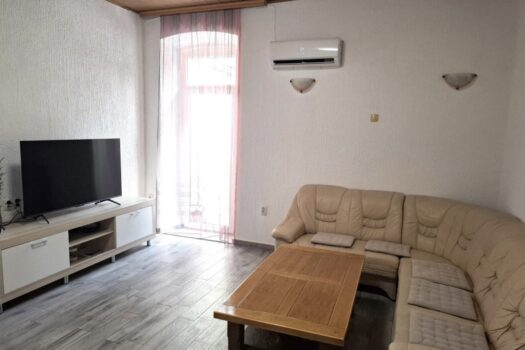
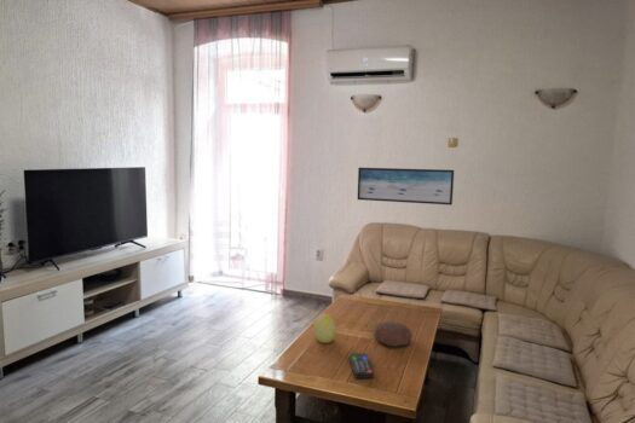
+ remote control (360, 364)
+ wall art (403, 185)
+ decorative bowl (392, 332)
+ decorative egg (324, 326)
